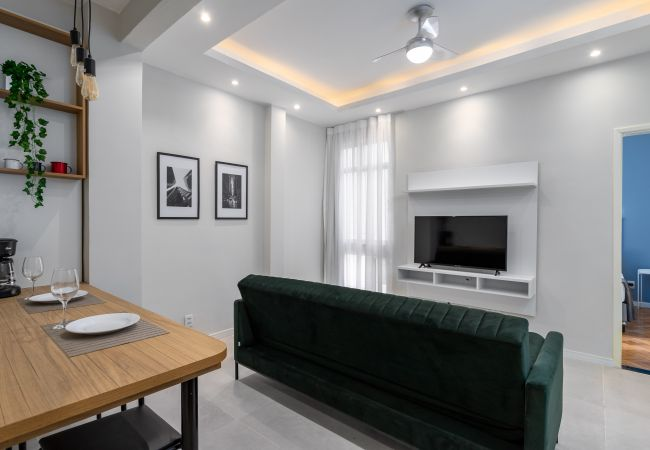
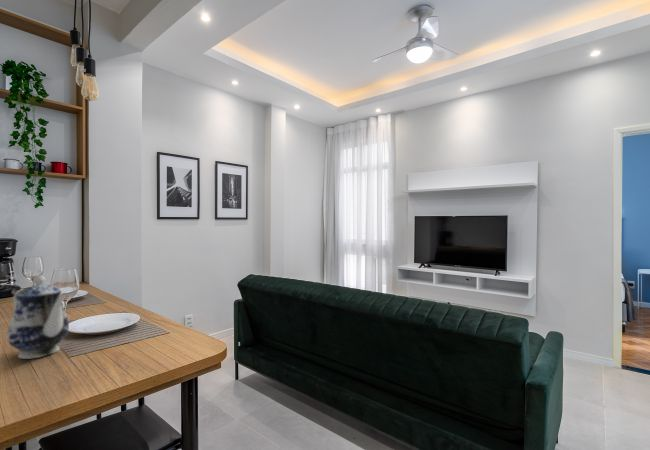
+ teapot (39, 314)
